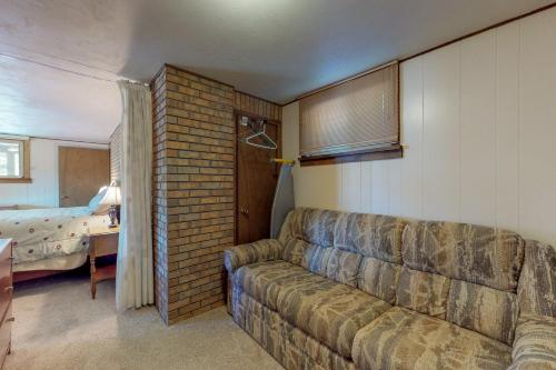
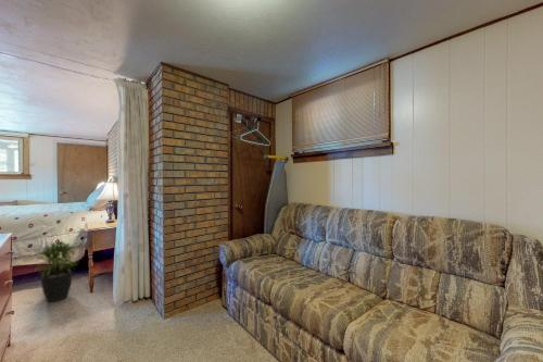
+ potted plant (59, 269)
